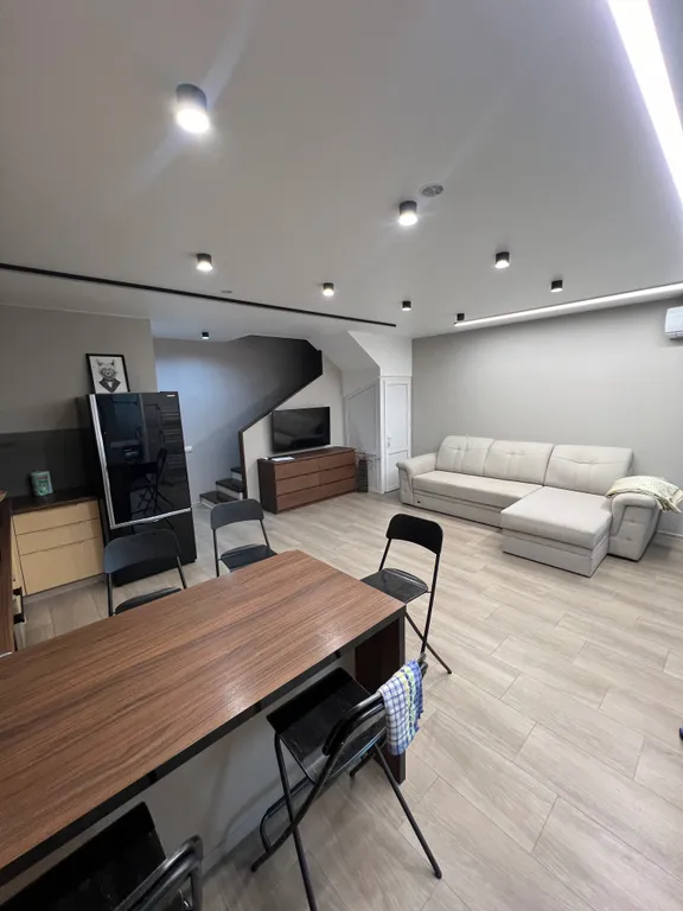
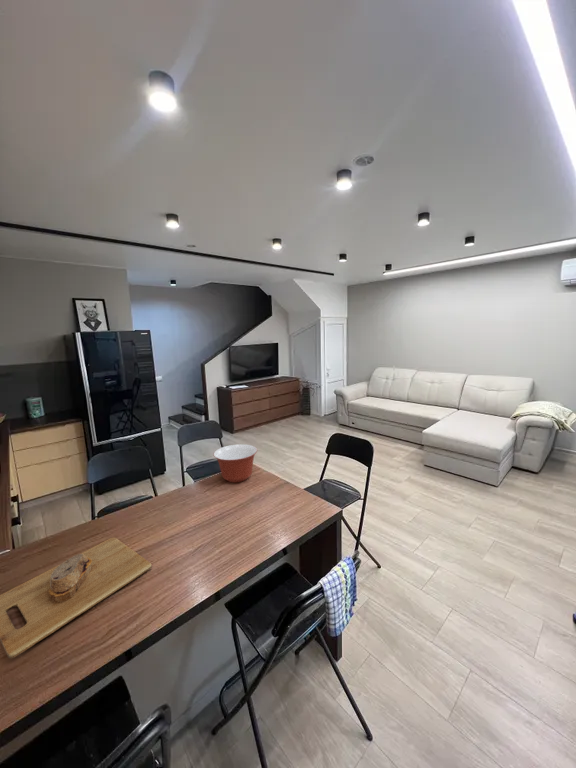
+ cutting board (72, 575)
+ mixing bowl (236, 464)
